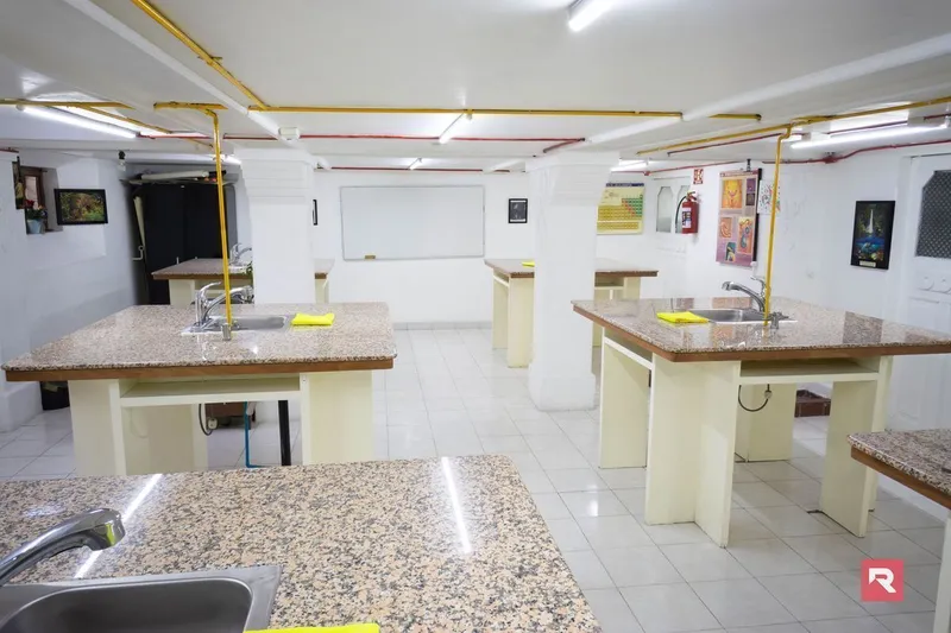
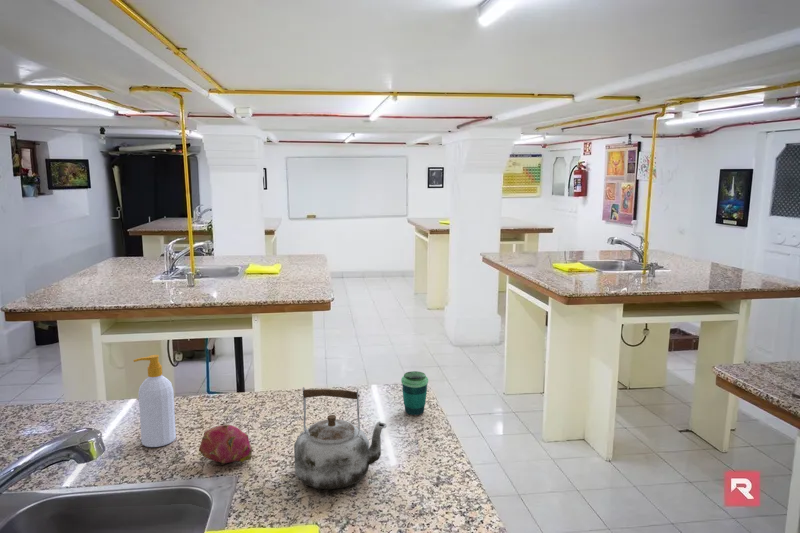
+ fruit (225, 443)
+ cup (414, 393)
+ soap bottle (155, 398)
+ kettle (341, 432)
